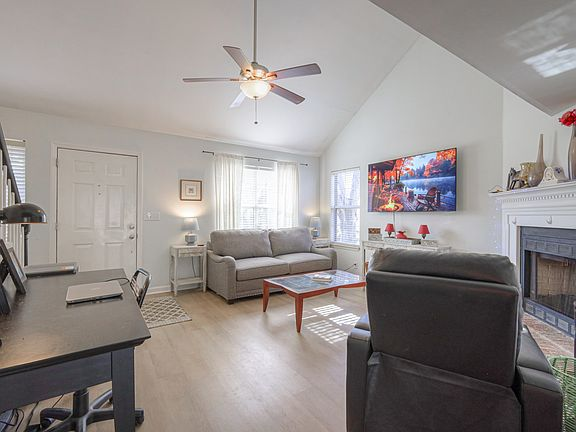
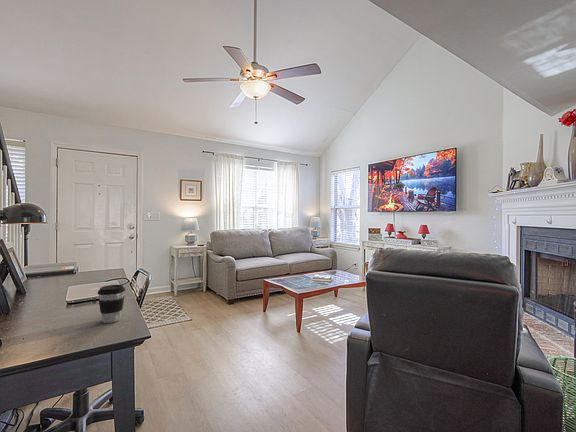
+ coffee cup (111, 303)
